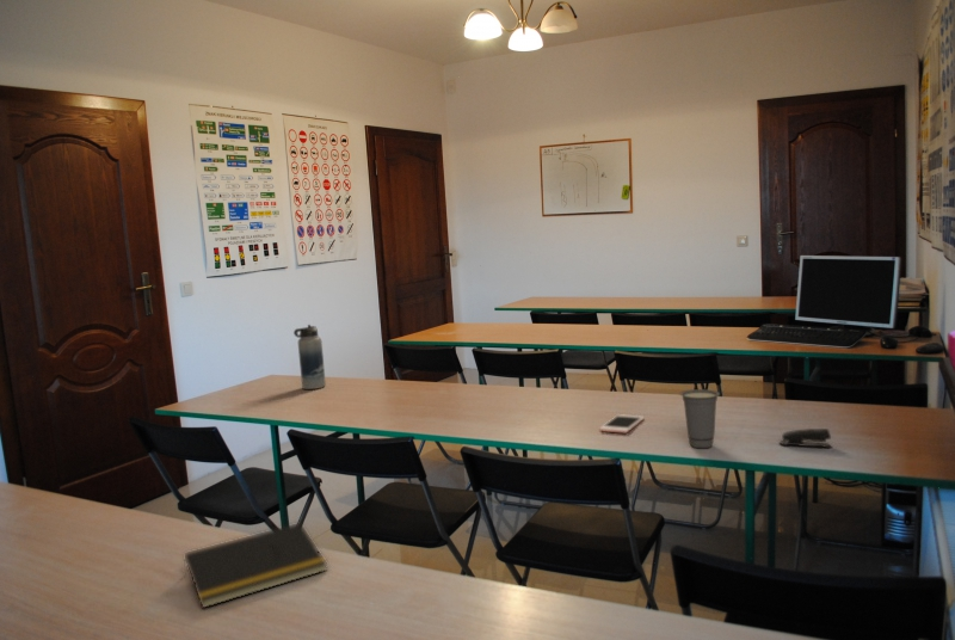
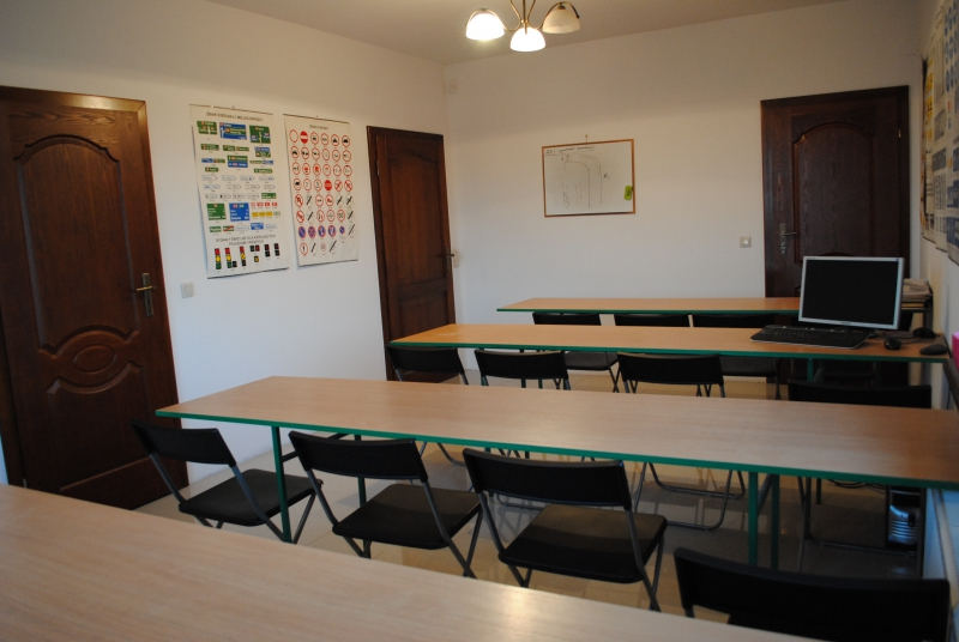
- cell phone (622, 423)
- water bottle (309, 356)
- notepad (255, 561)
- stapler (805, 436)
- cup (700, 419)
